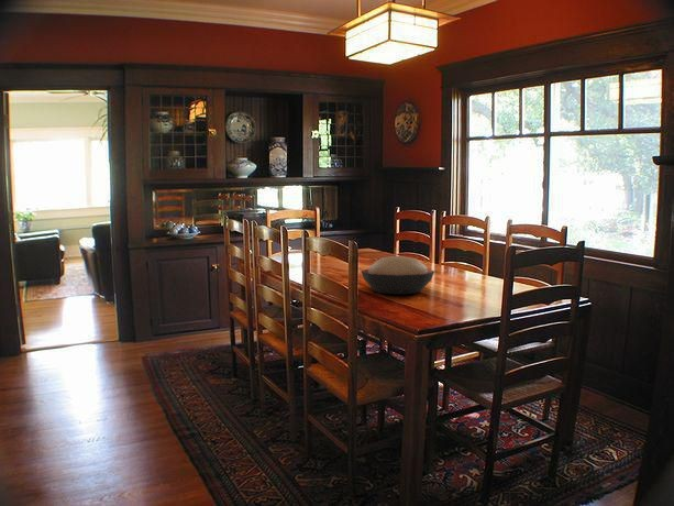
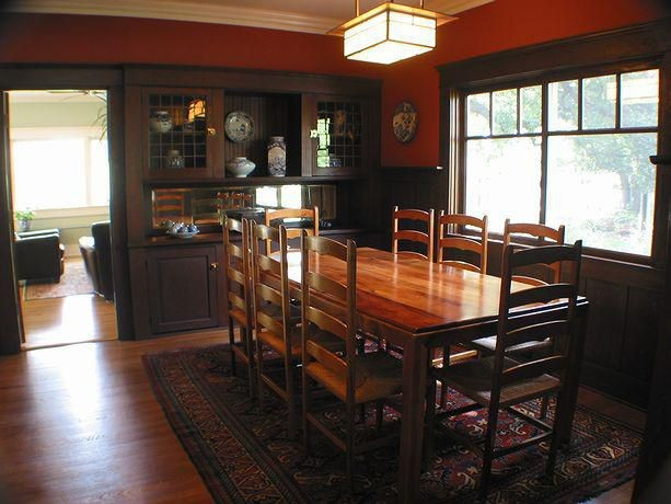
- decorative bowl (397, 273)
